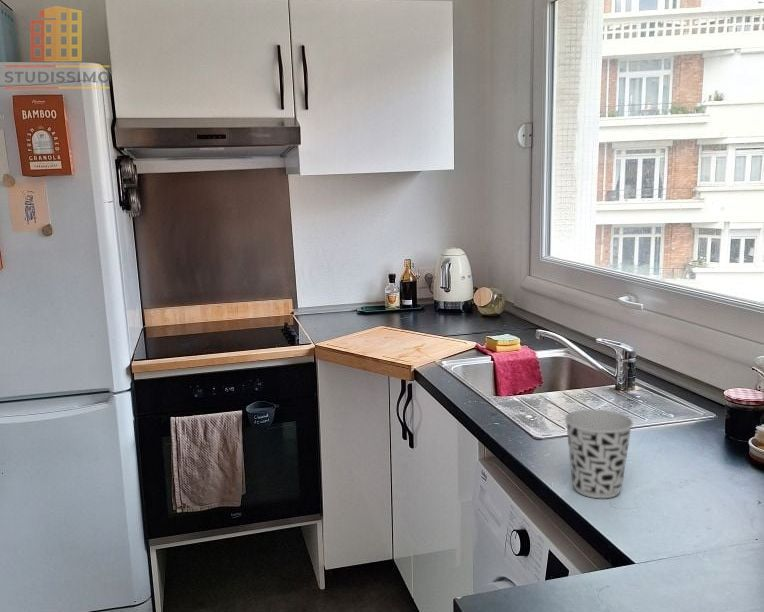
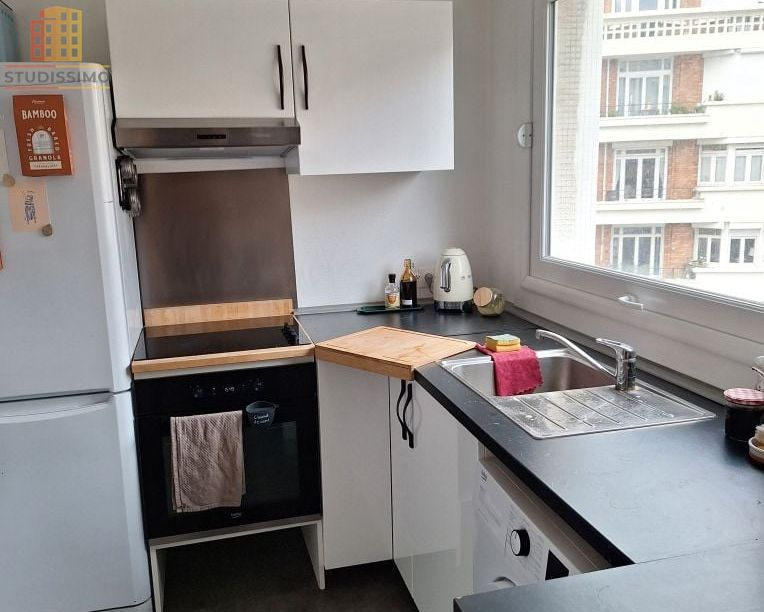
- cup (597, 454)
